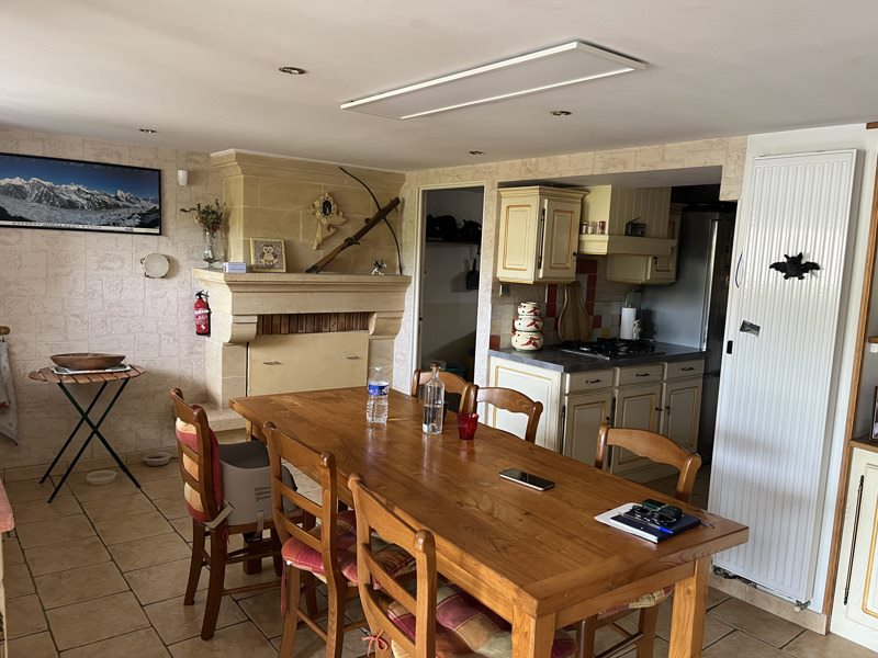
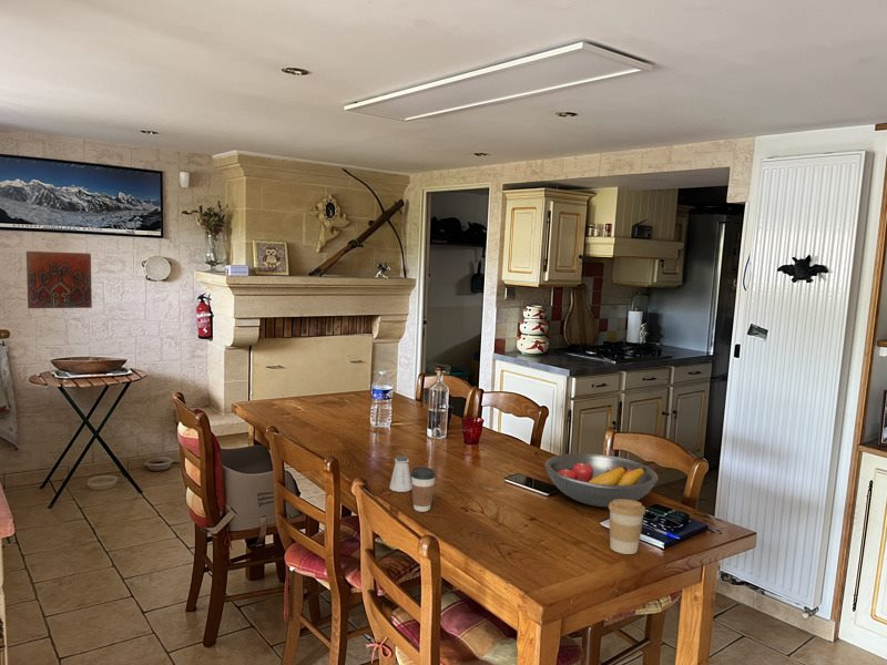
+ decorative tile (59, 279)
+ saltshaker (401, 472)
+ coffee cup (625, 524)
+ coffee cup (422, 489)
+ fruit bowl (599, 479)
